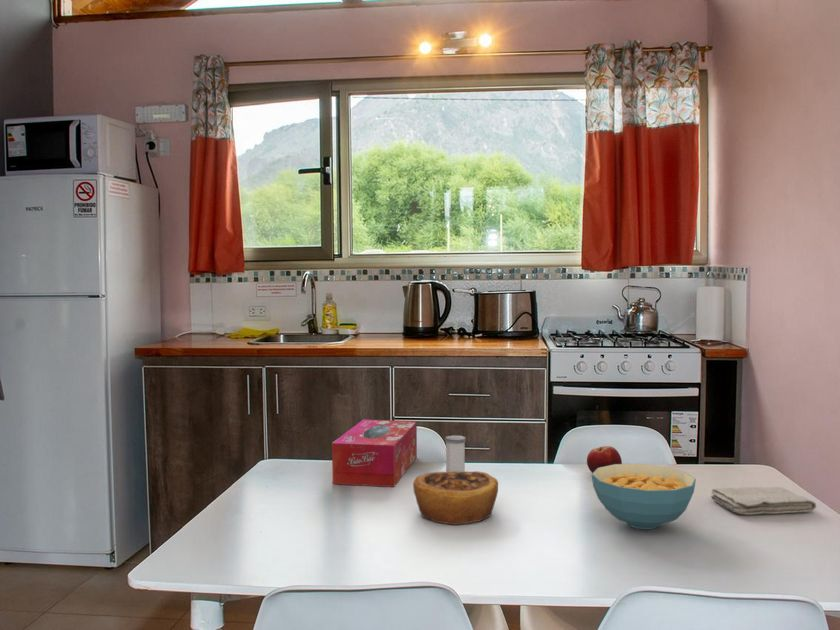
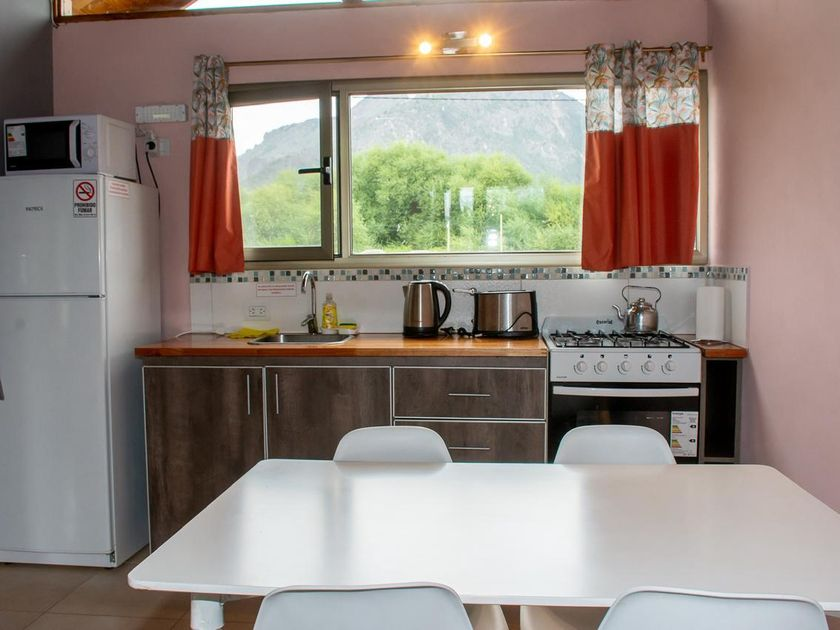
- fruit (604, 461)
- washcloth (760, 498)
- pastry (455, 493)
- salt shaker (455, 455)
- tissue box (377, 450)
- cereal bowl (642, 500)
